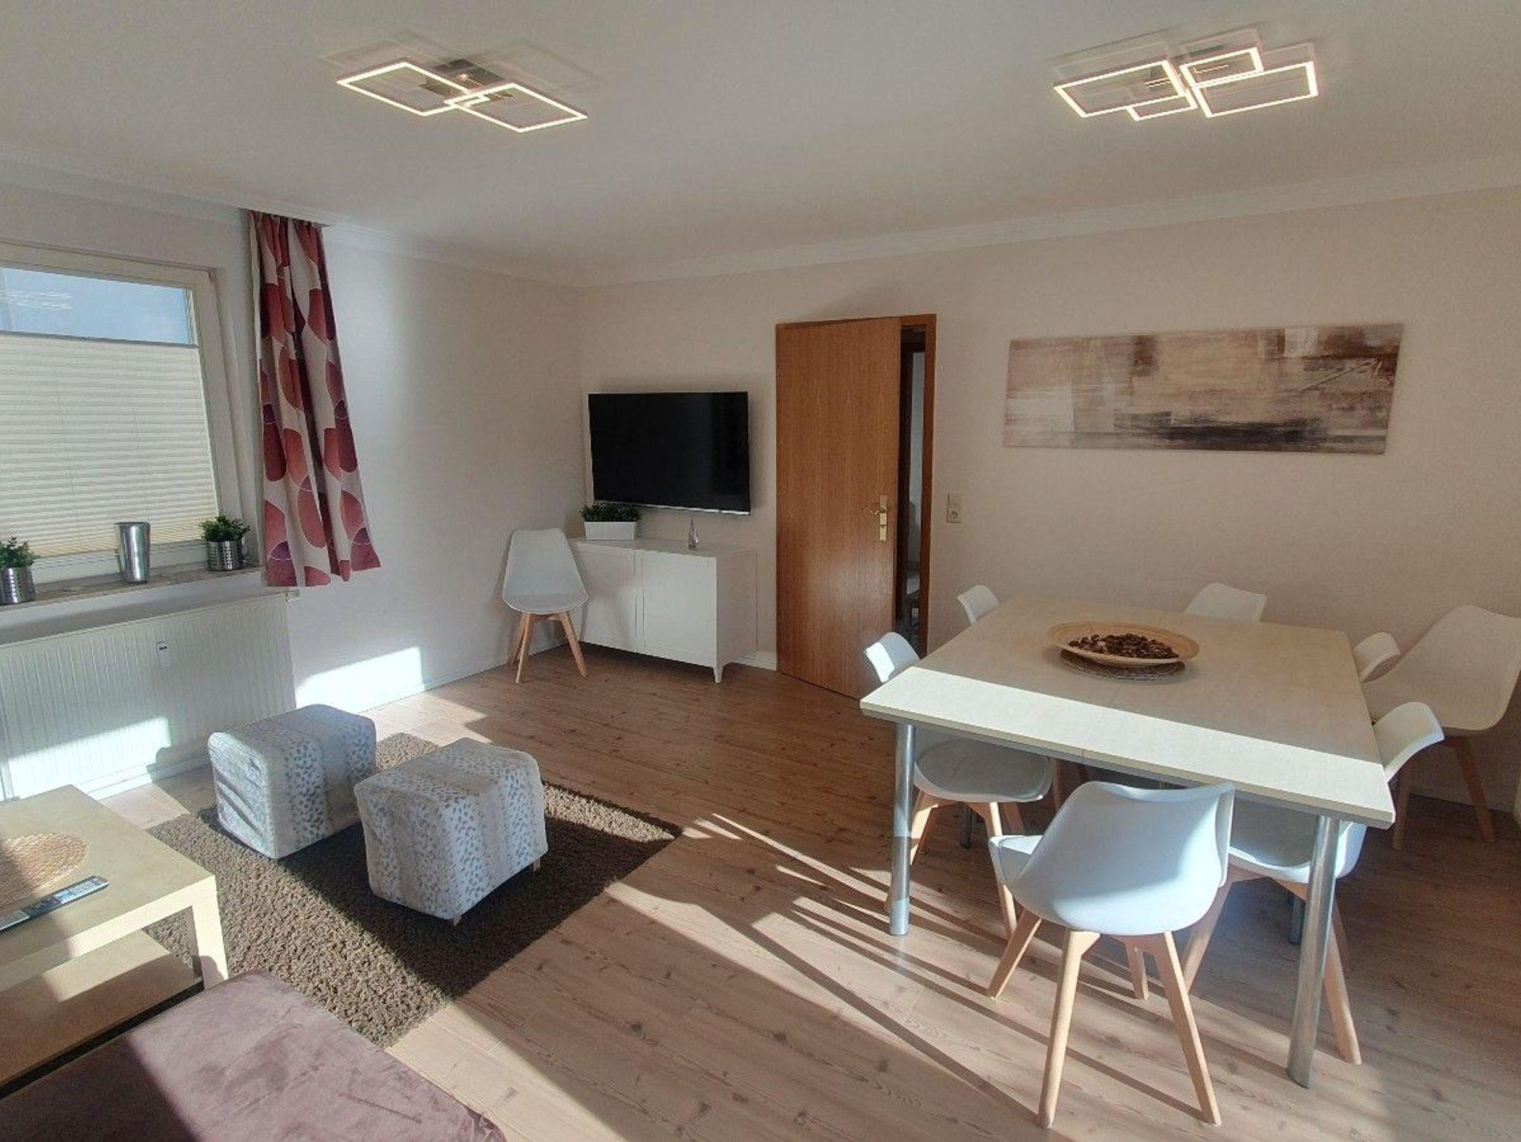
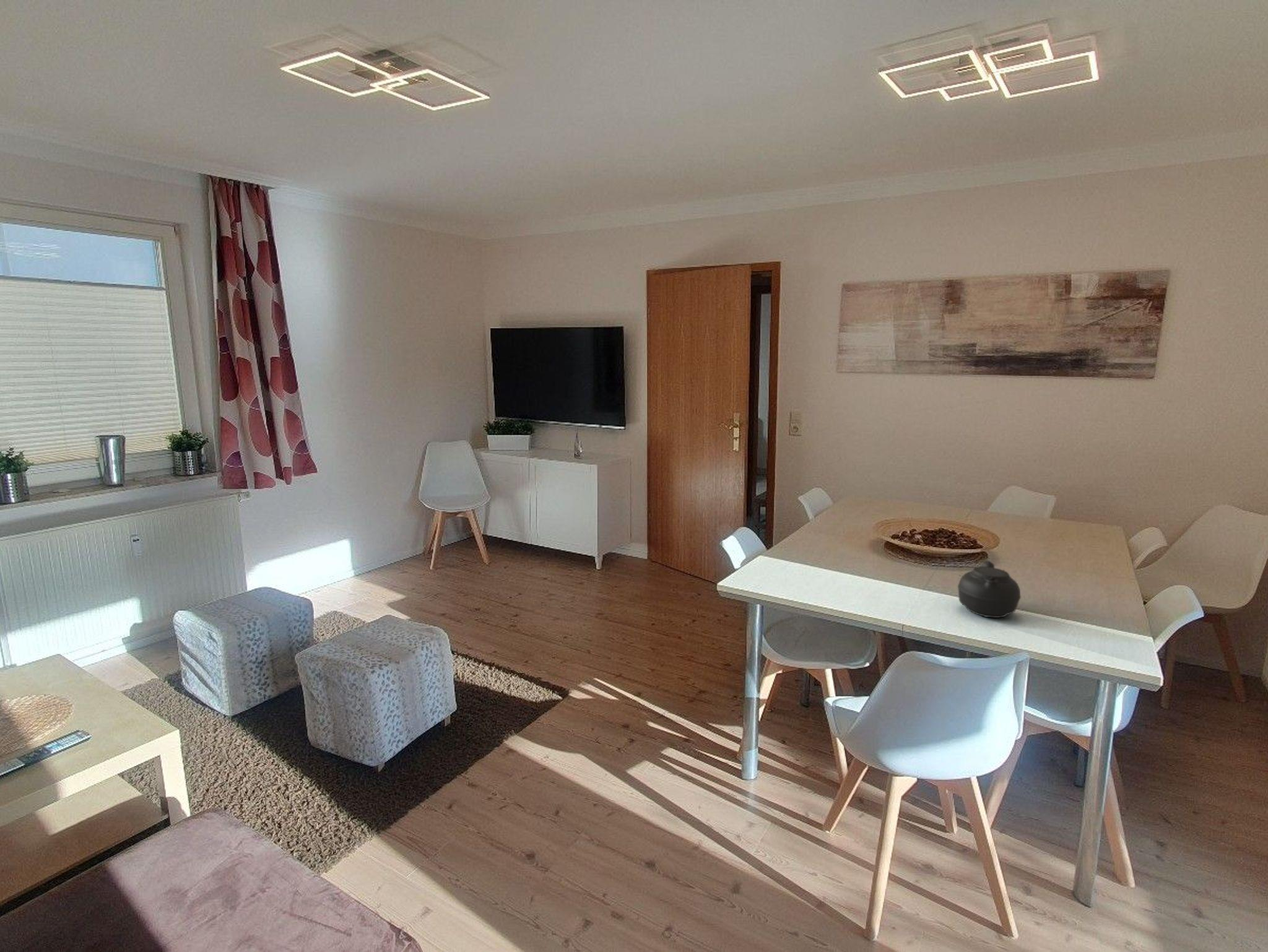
+ teapot (988, 589)
